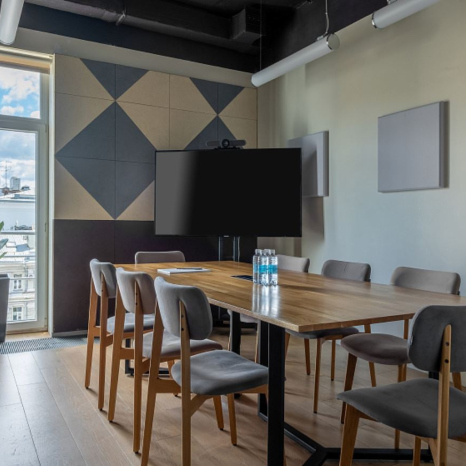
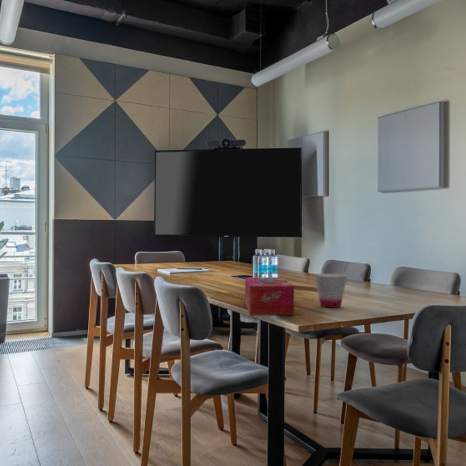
+ cup (330, 290)
+ tissue box (267, 294)
